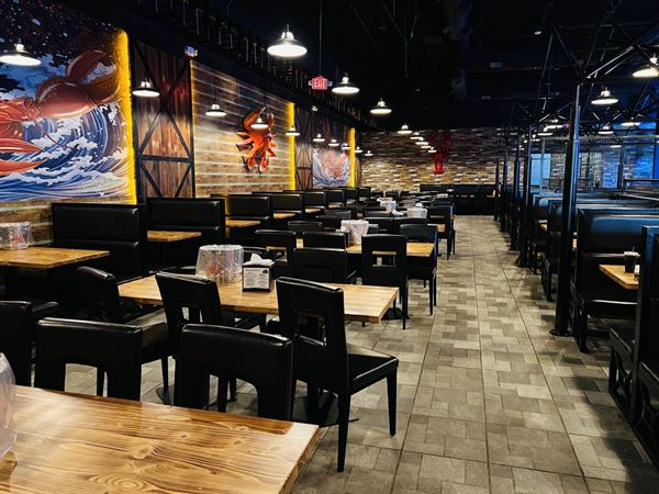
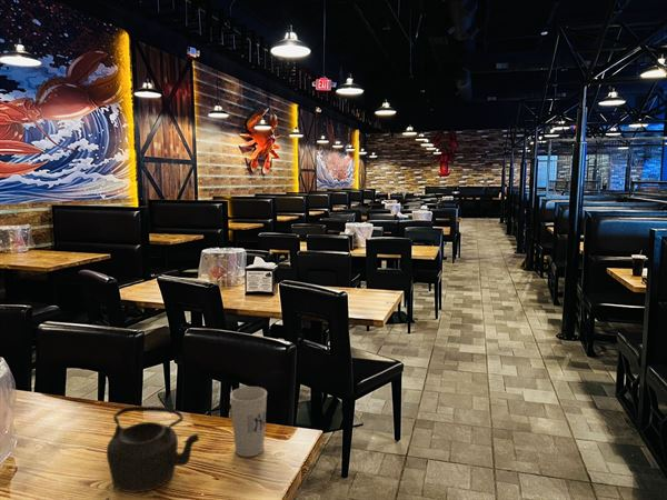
+ teapot (150, 449)
+ cup (249, 421)
